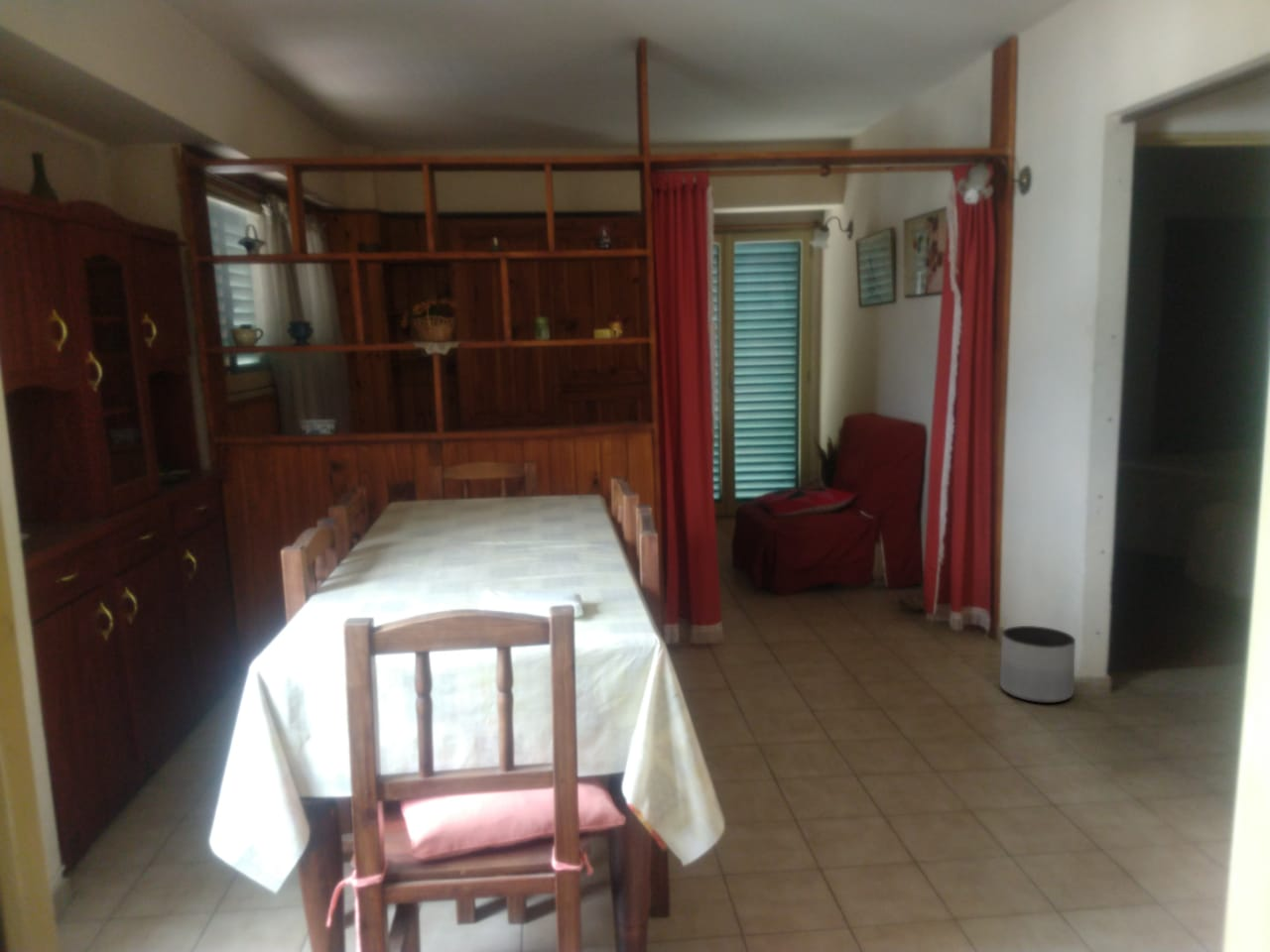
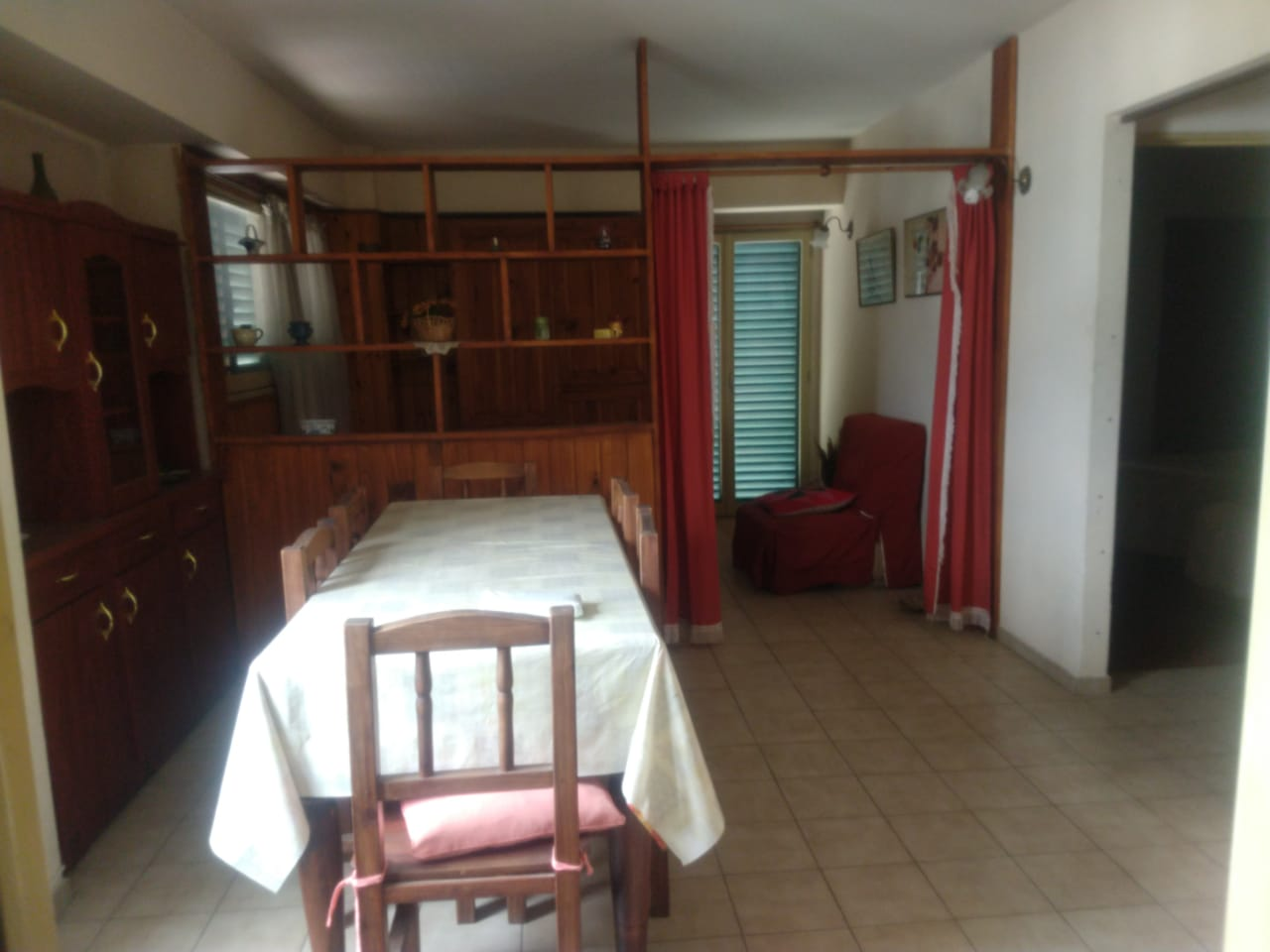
- planter (1037, 663)
